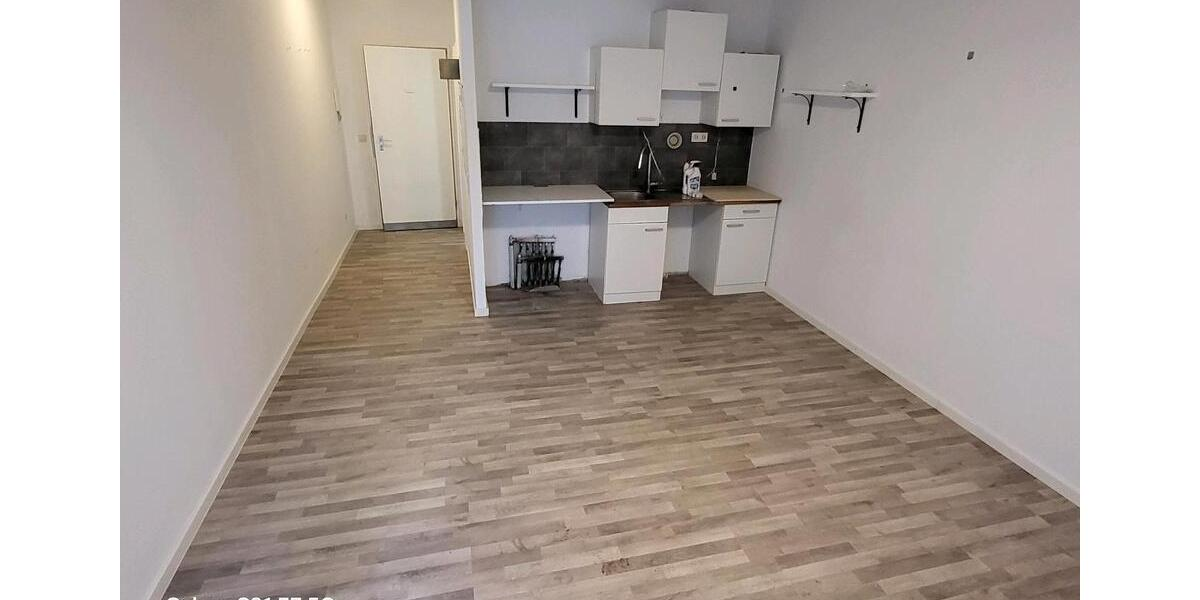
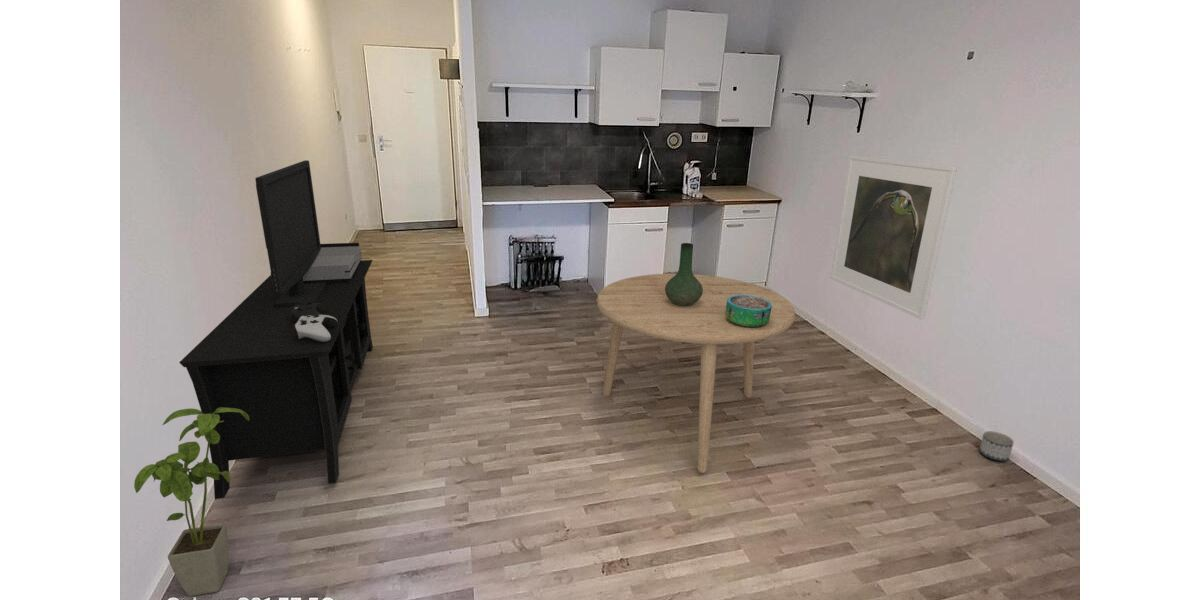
+ decorative bowl (748, 310)
+ house plant (204, 495)
+ vase (685, 273)
+ media console (301, 296)
+ dining table (701, 361)
+ planter (995, 446)
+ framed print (884, 231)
